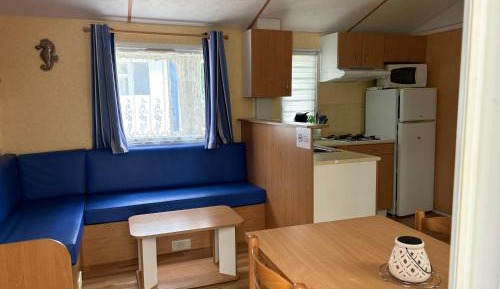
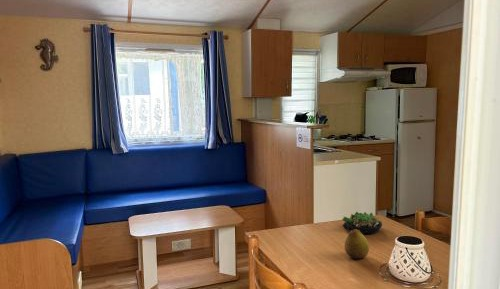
+ succulent plant (361, 221)
+ fruit (356, 240)
